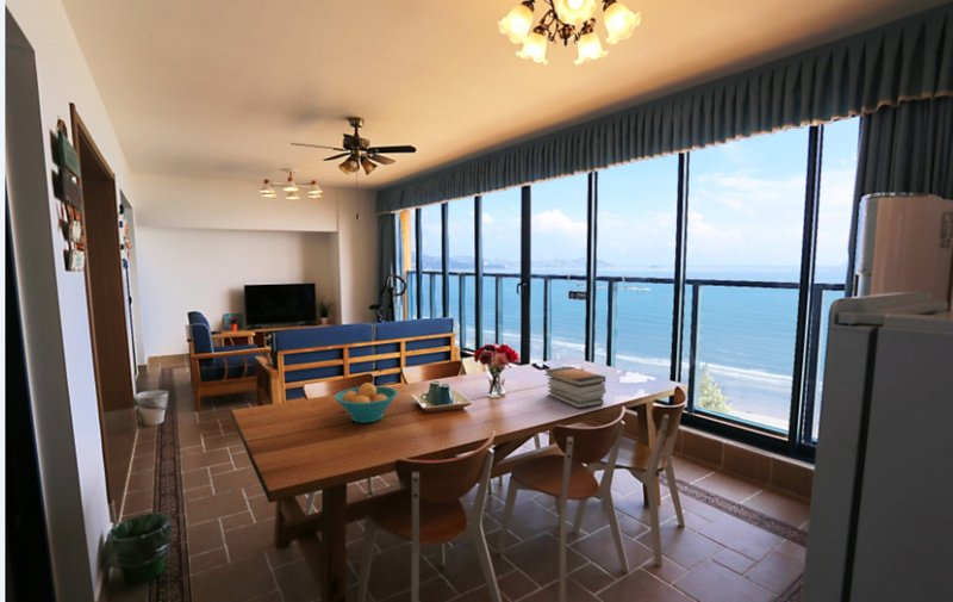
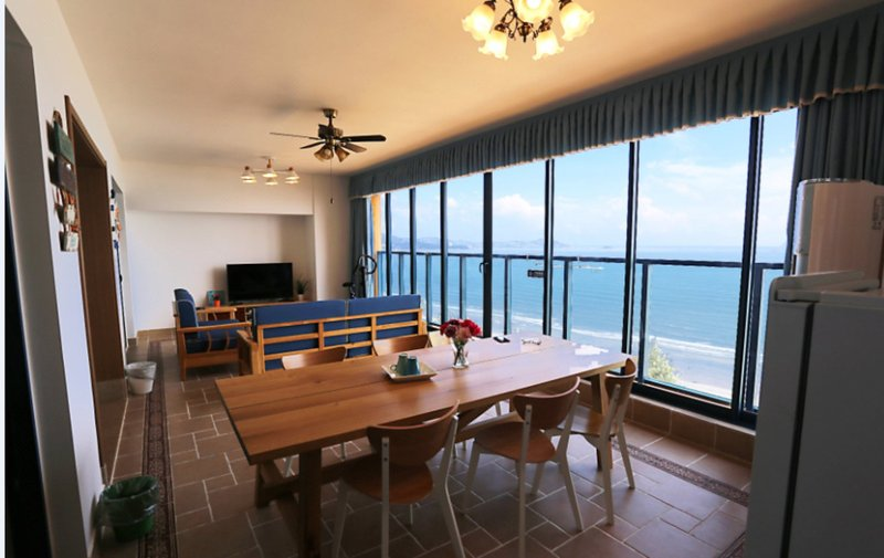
- fruit bowl (367, 401)
- book stack (574, 386)
